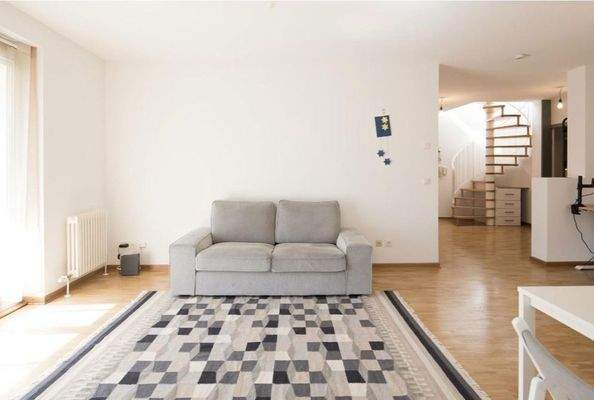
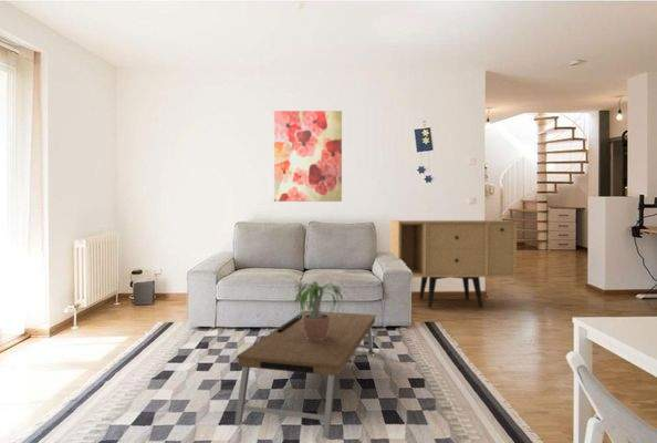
+ sideboard (449, 261)
+ potted plant (319, 306)
+ wall art (307, 156)
+ coffee table (317, 356)
